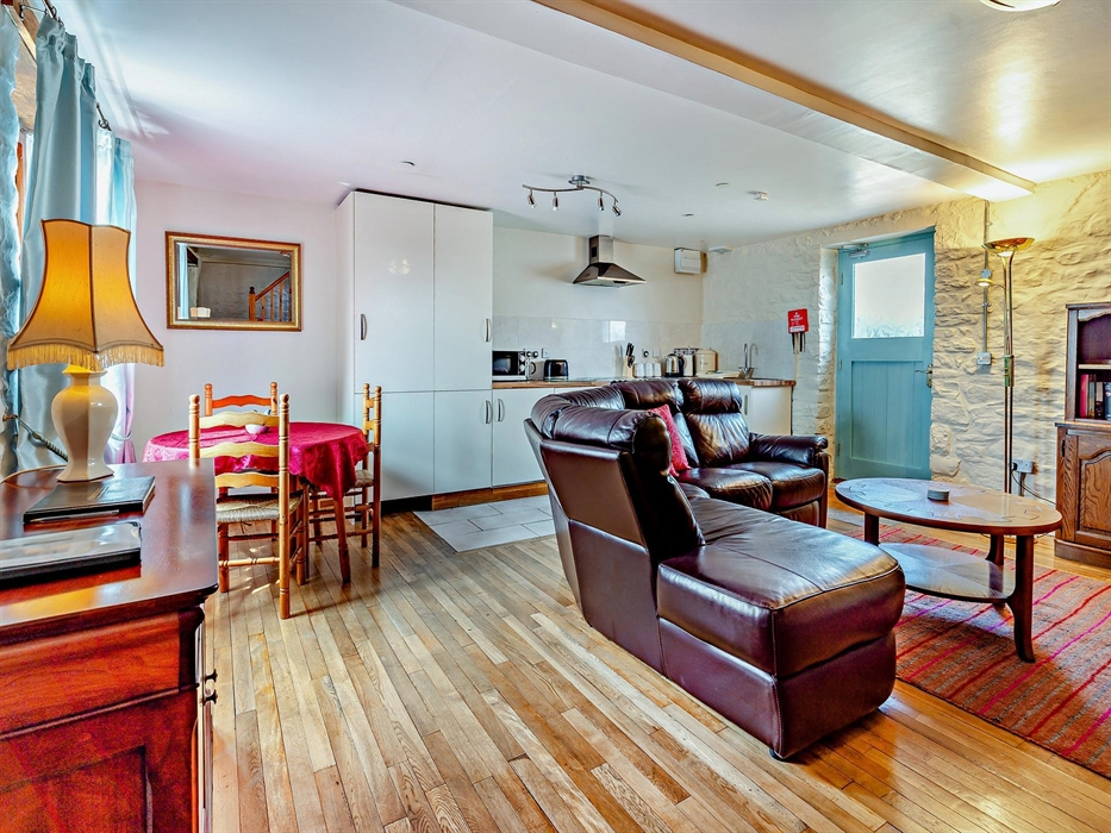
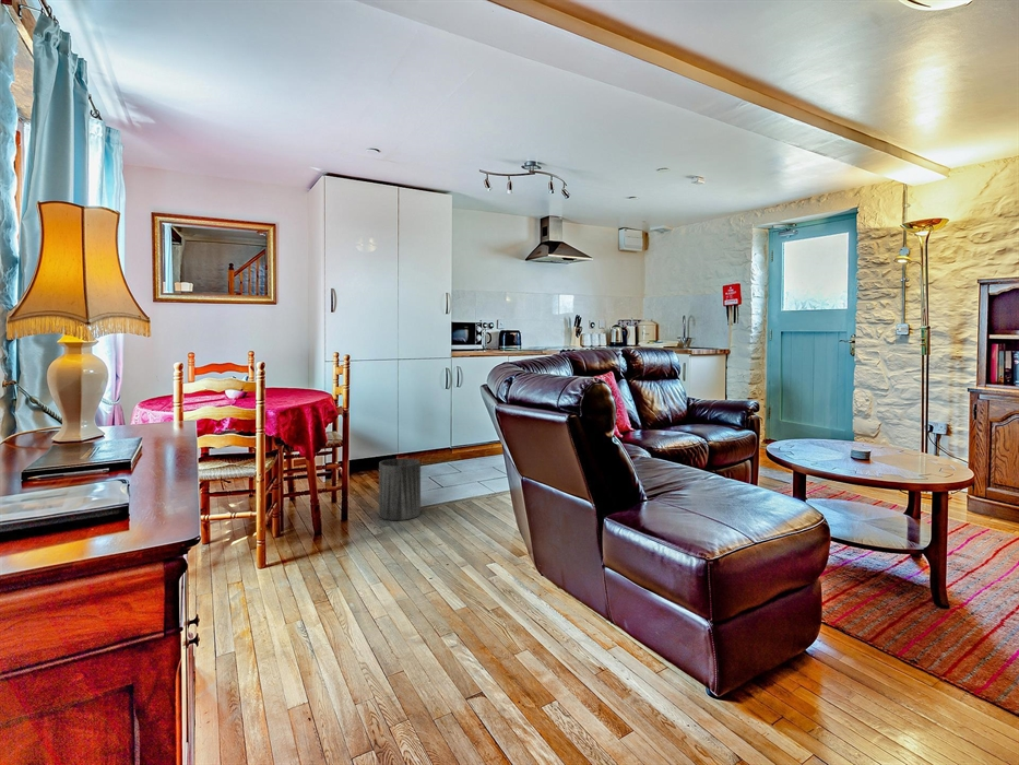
+ trash can (400, 487)
